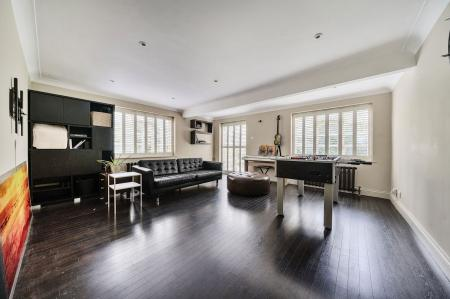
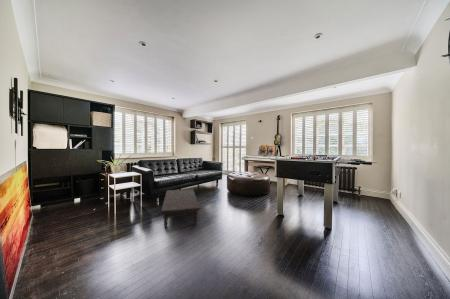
+ coffee table (180, 206)
